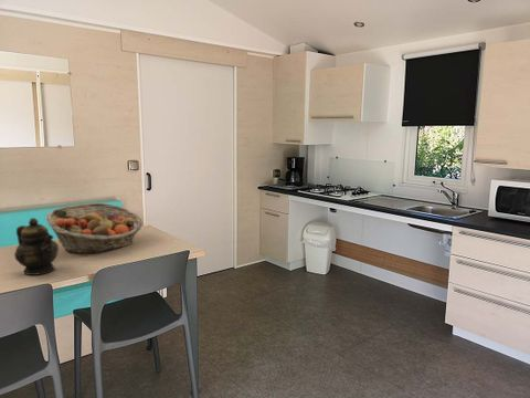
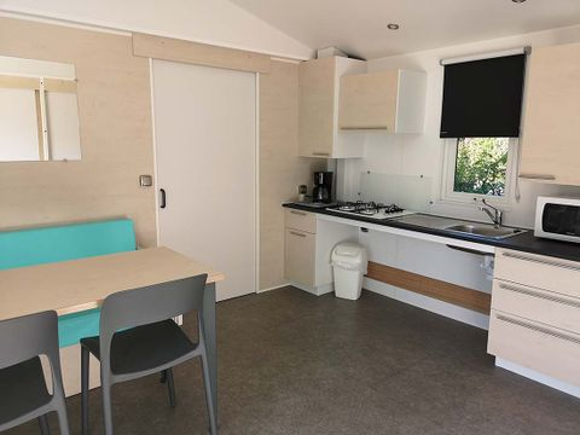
- fruit basket (96, 226)
- teapot (35, 244)
